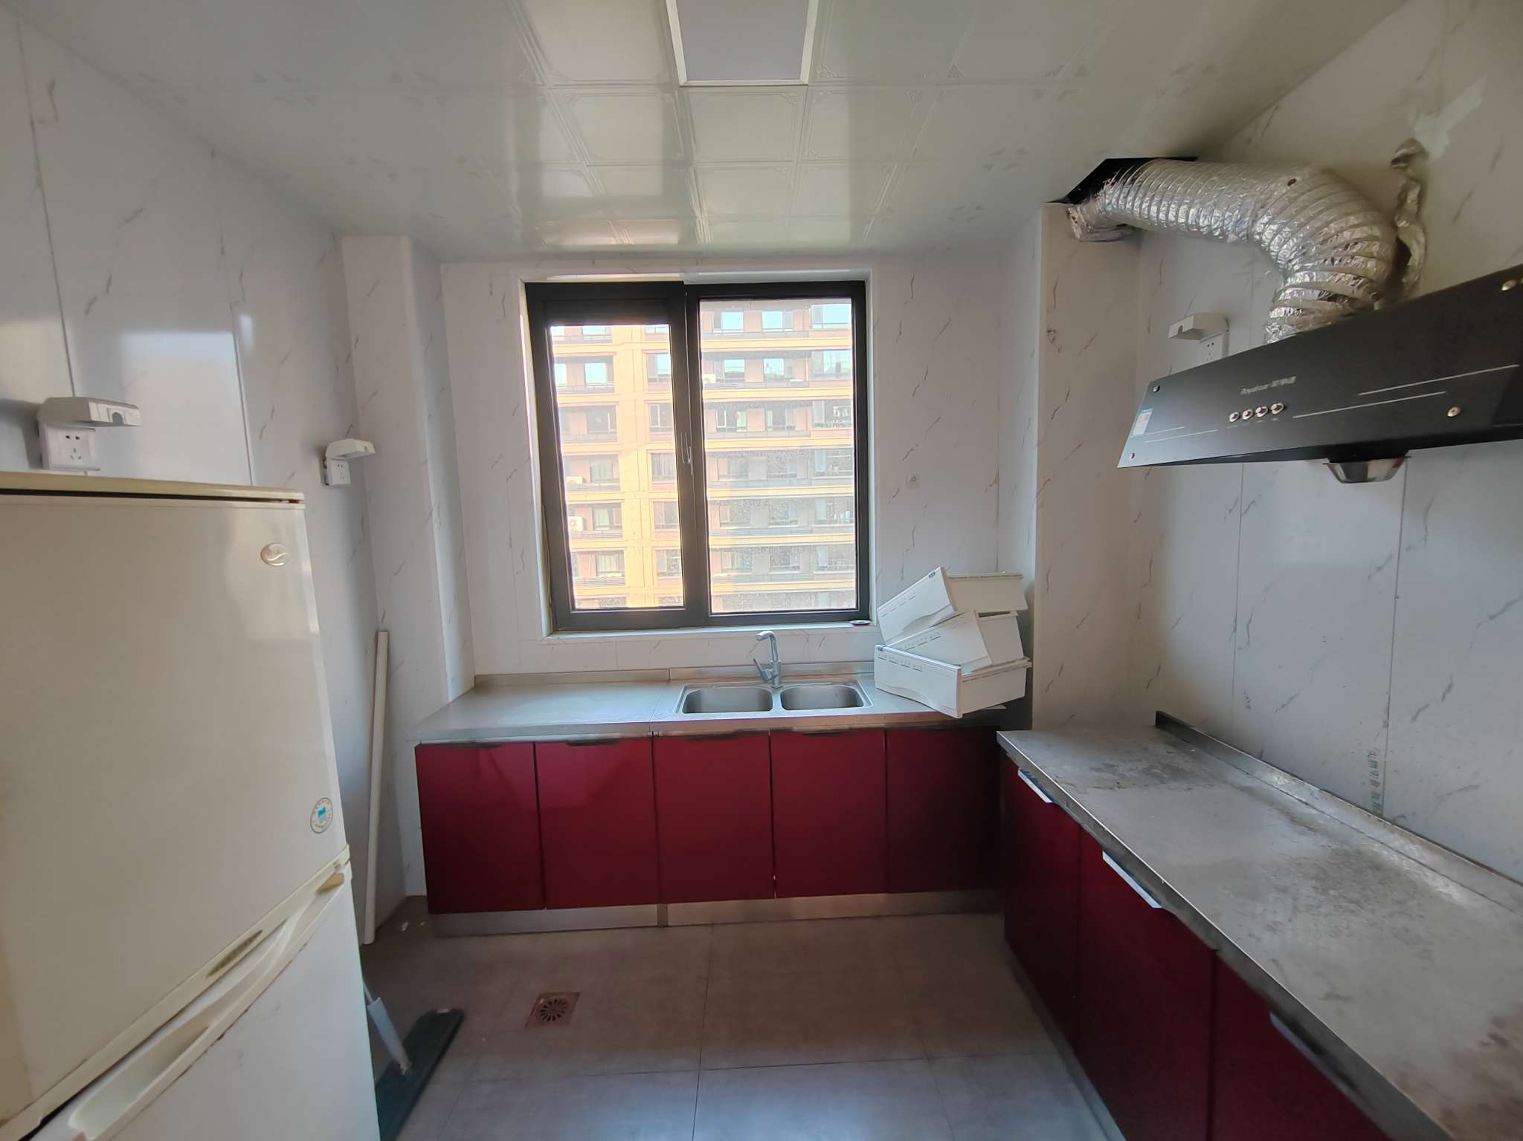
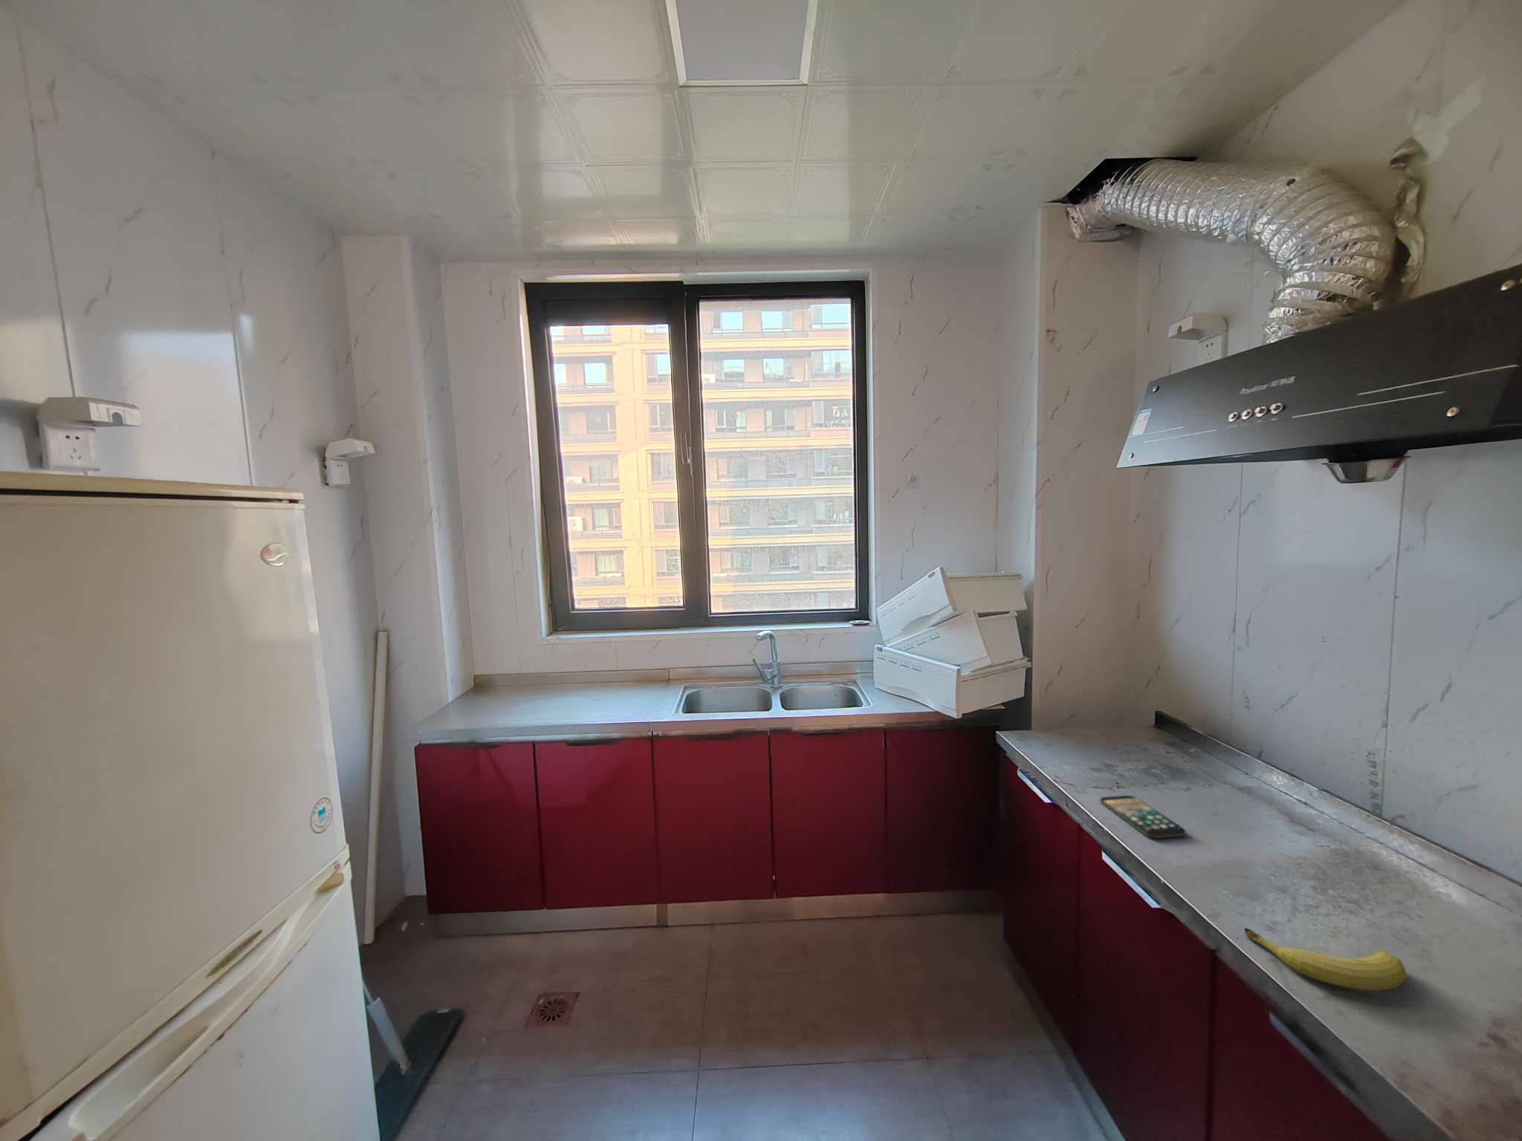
+ smartphone (1140, 815)
+ fruit (1333, 958)
